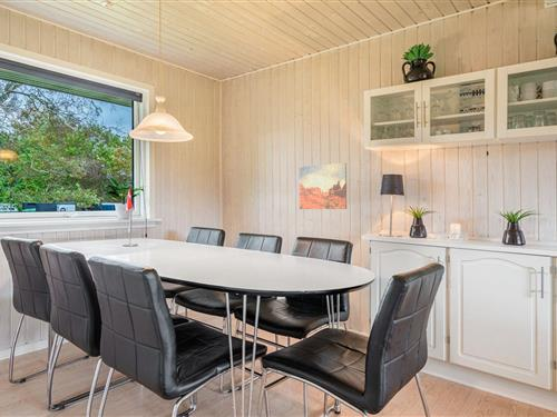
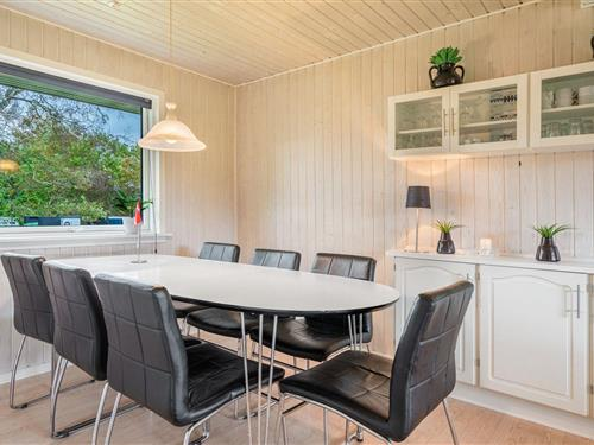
- wall art (321, 187)
